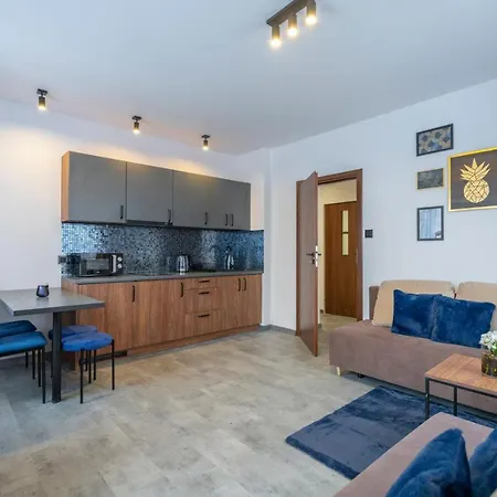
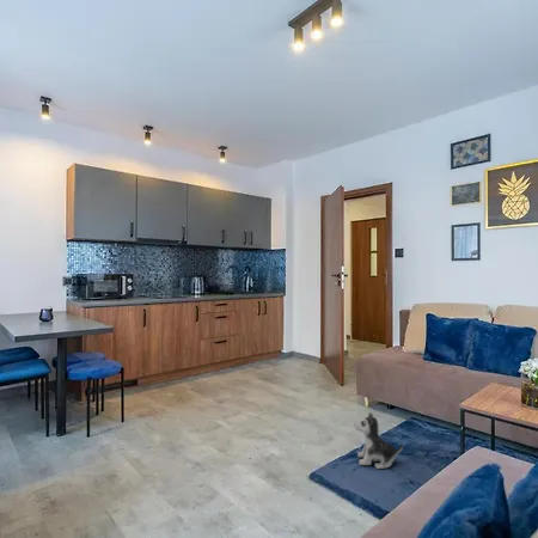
+ plush toy (378, 436)
